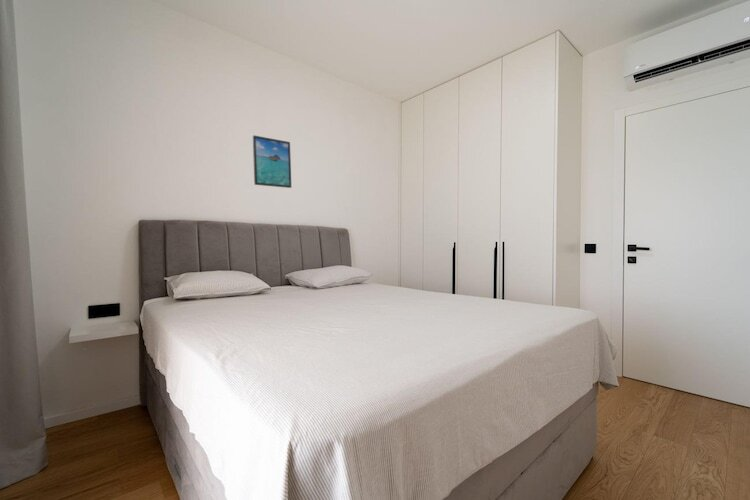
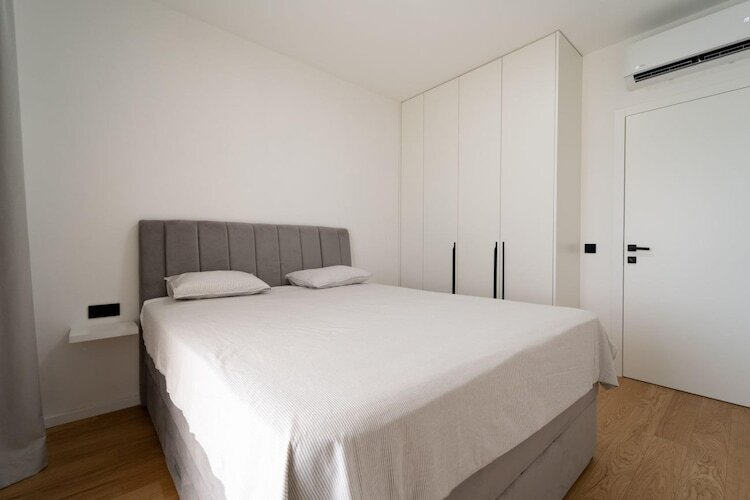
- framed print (272, 162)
